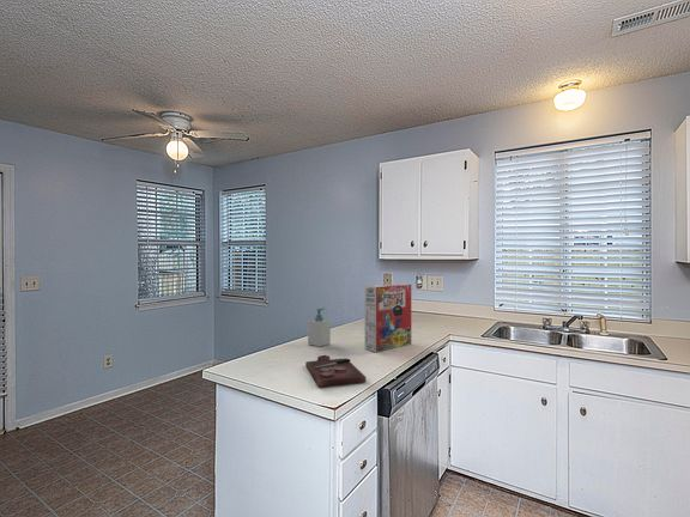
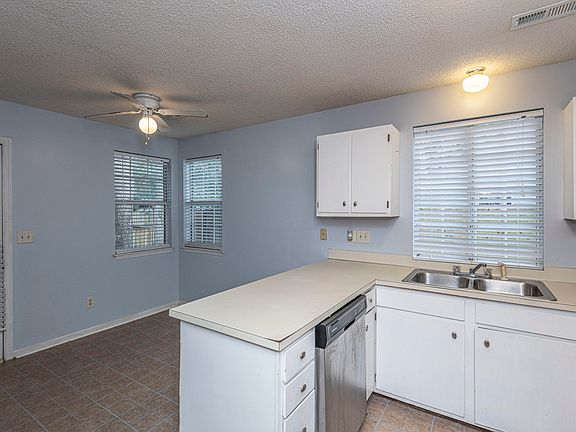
- cutting board (331, 369)
- cereal box (388, 315)
- soap bottle (319, 326)
